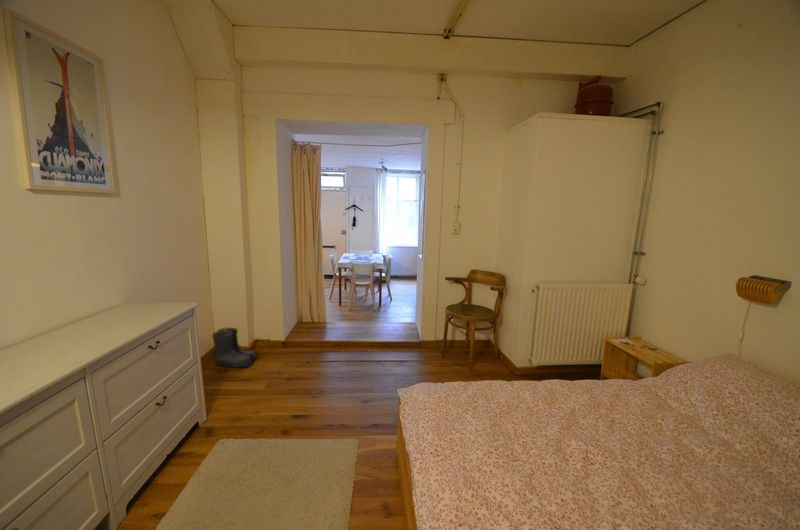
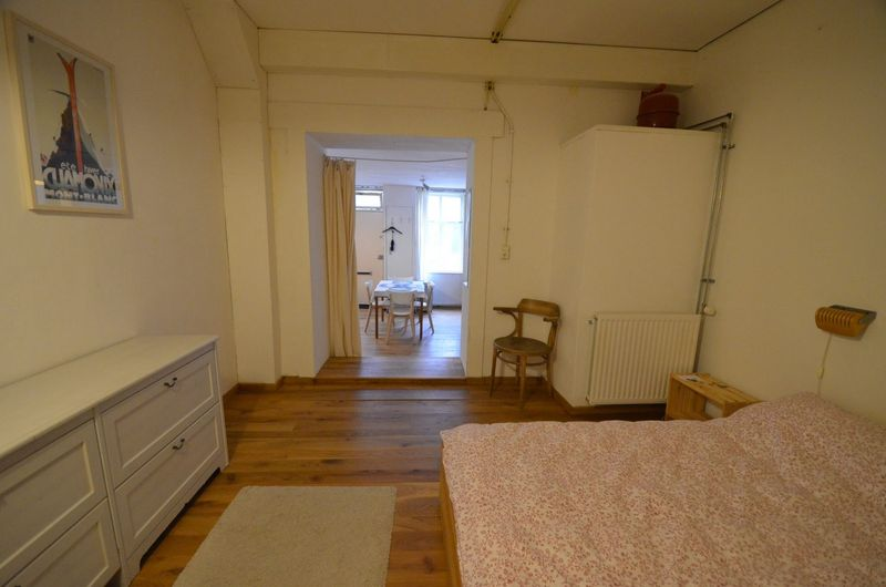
- boots (234, 346)
